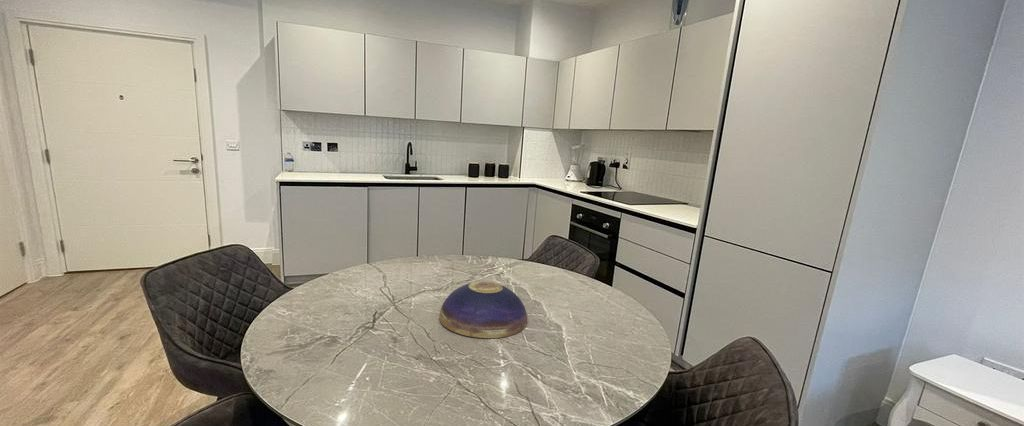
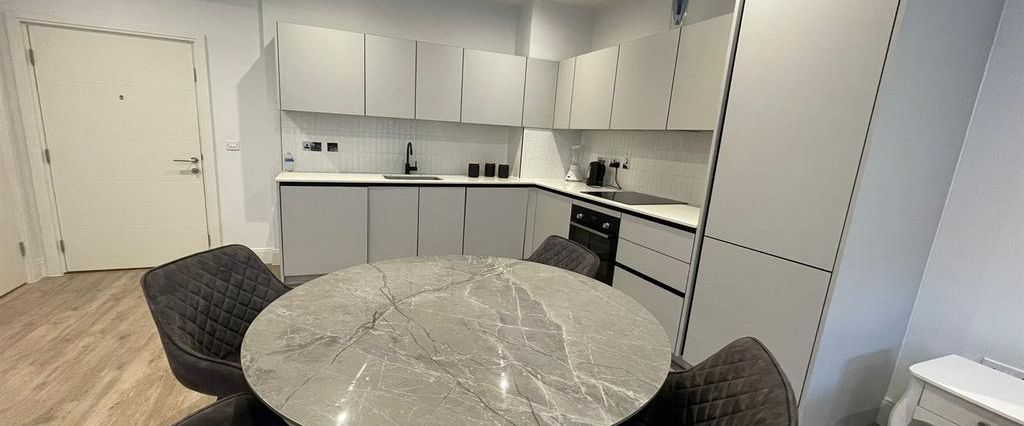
- decorative bowl (484, 301)
